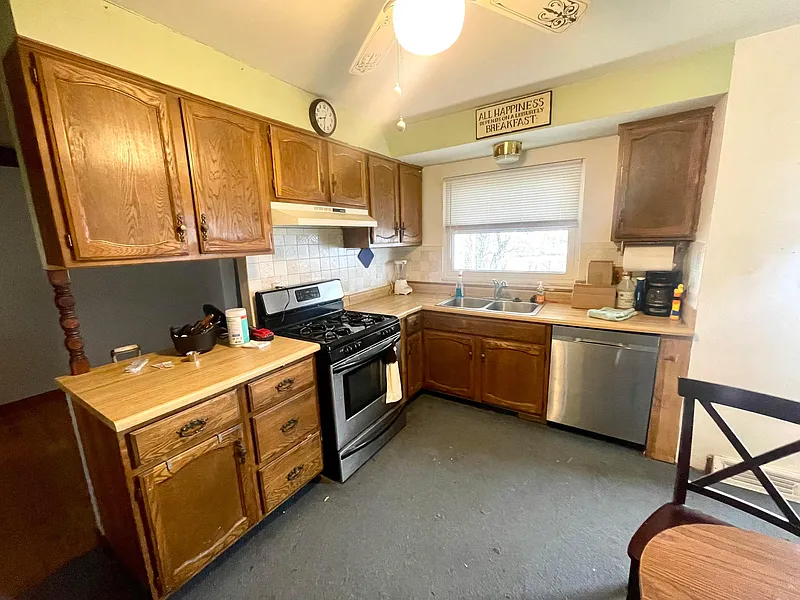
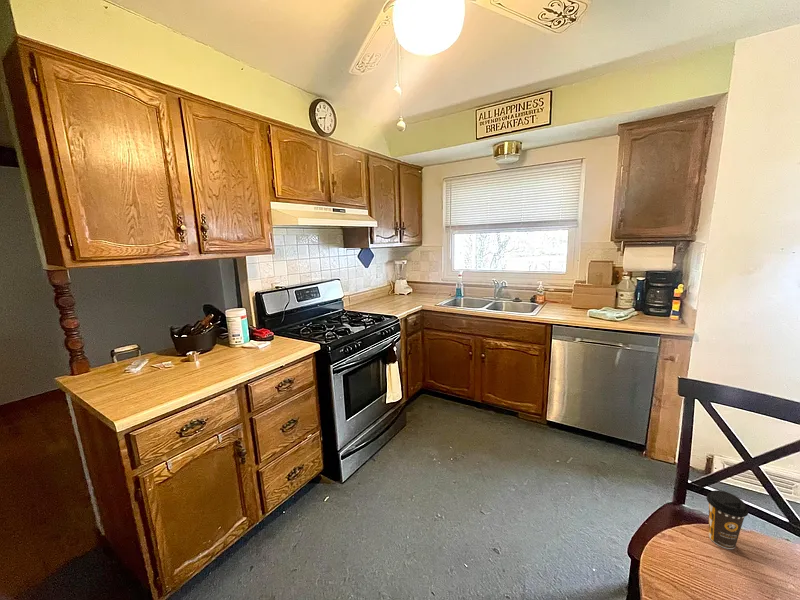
+ coffee cup (724, 519)
